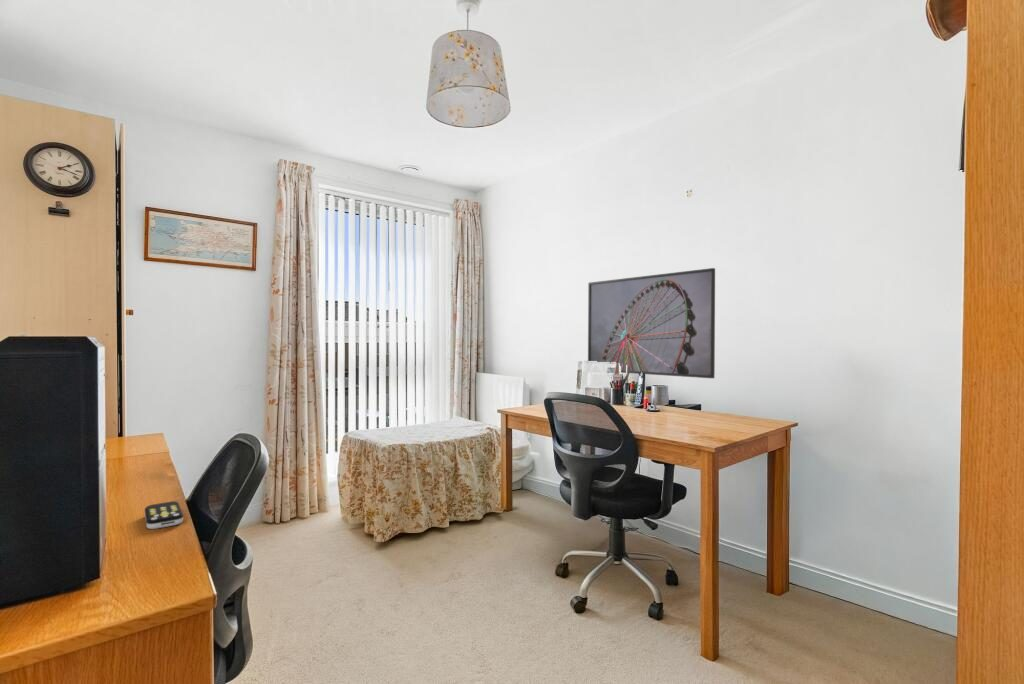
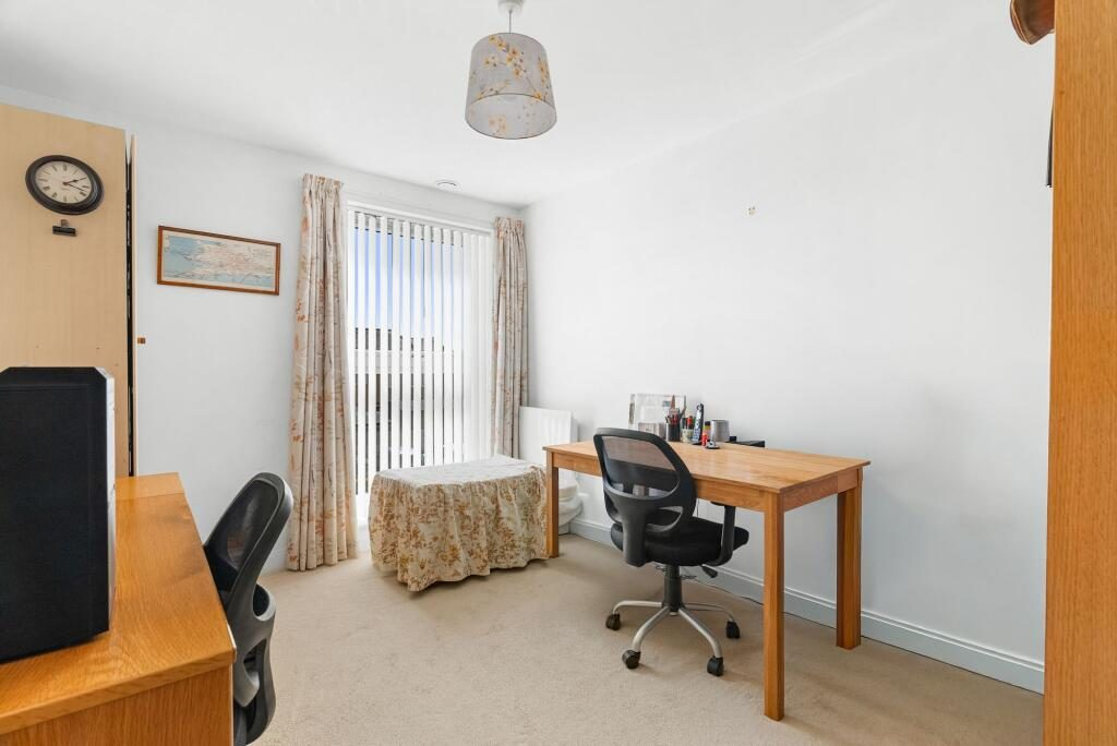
- remote control (163, 514)
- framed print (644, 325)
